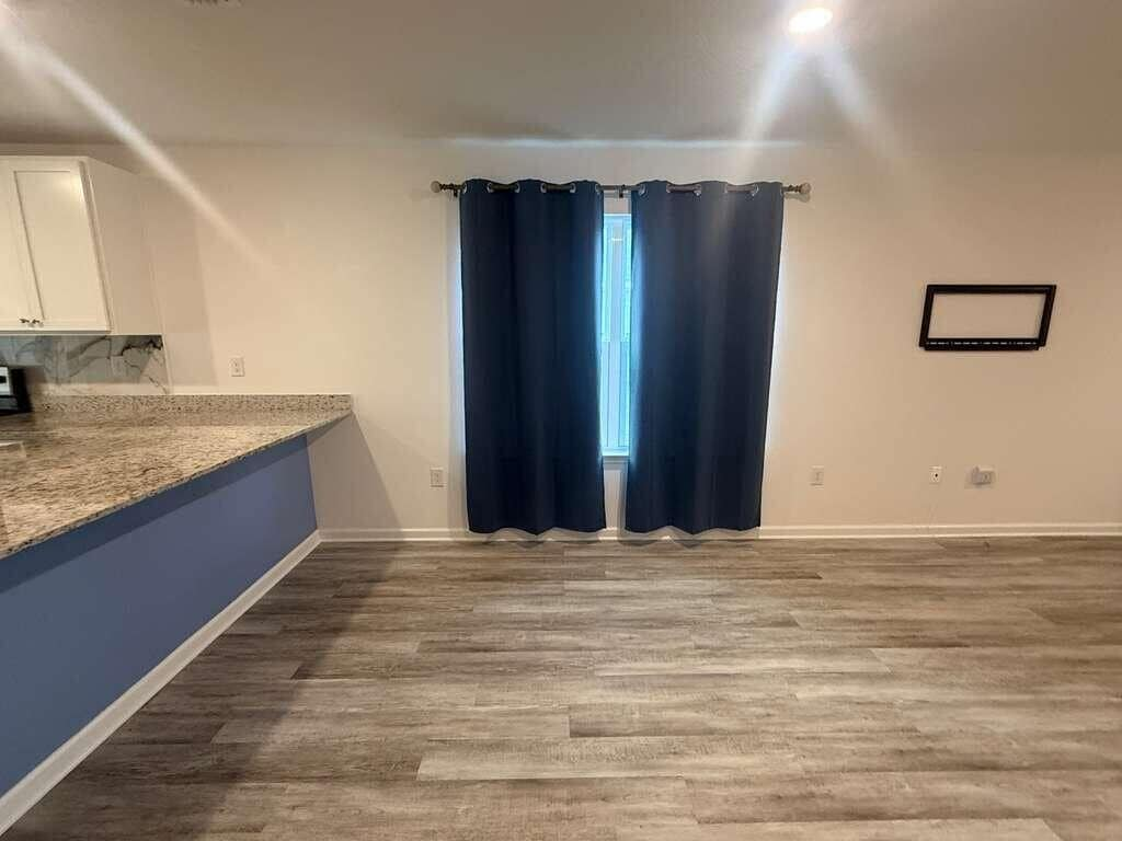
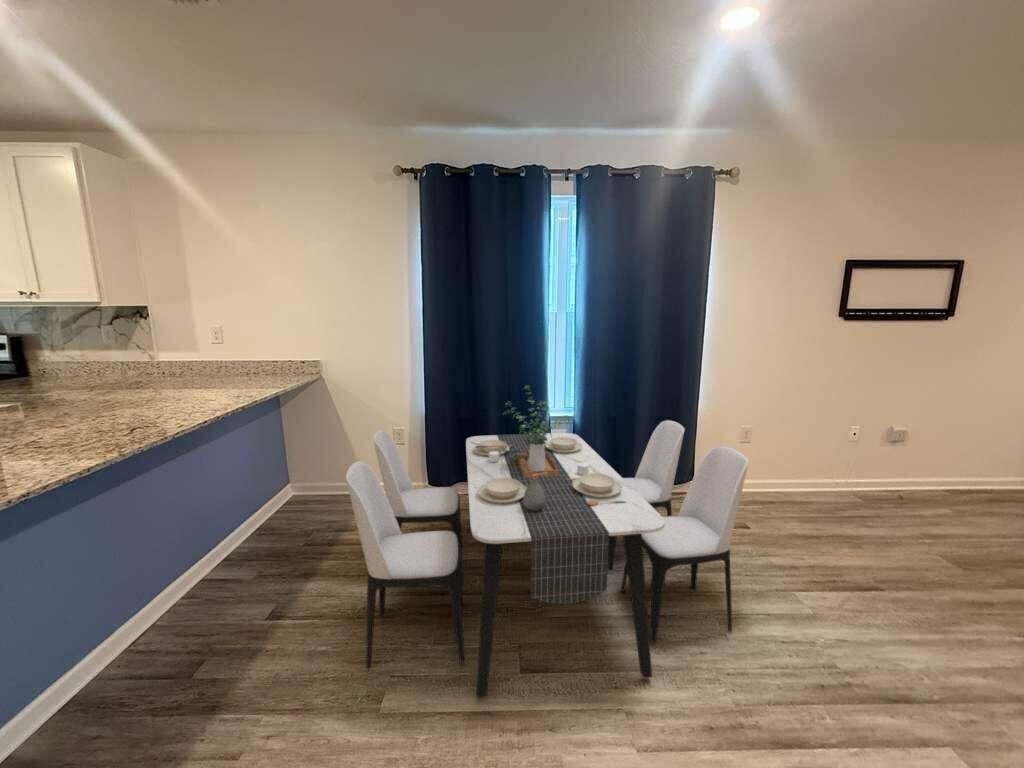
+ dining table (541, 488)
